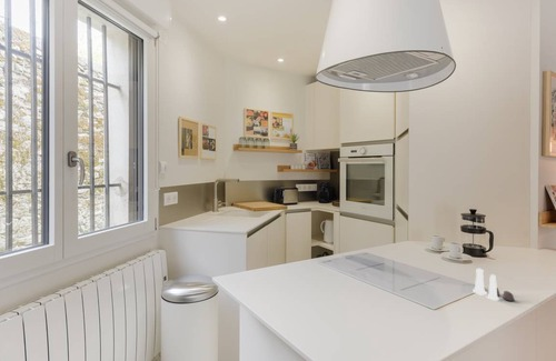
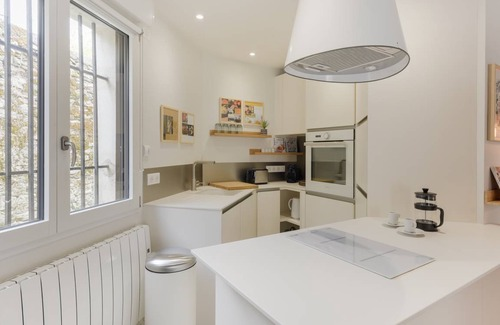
- salt and pepper shaker set (489, 281)
